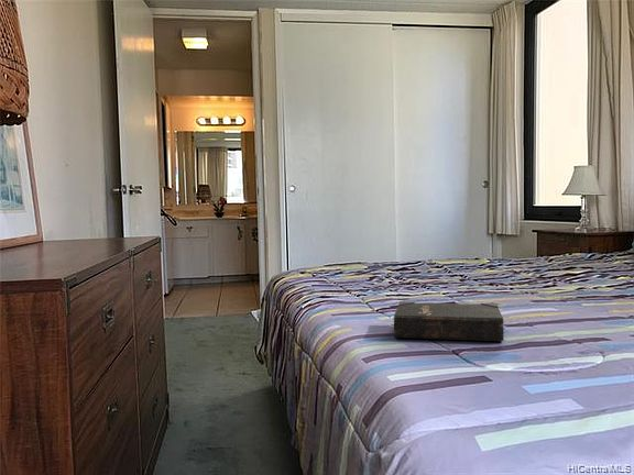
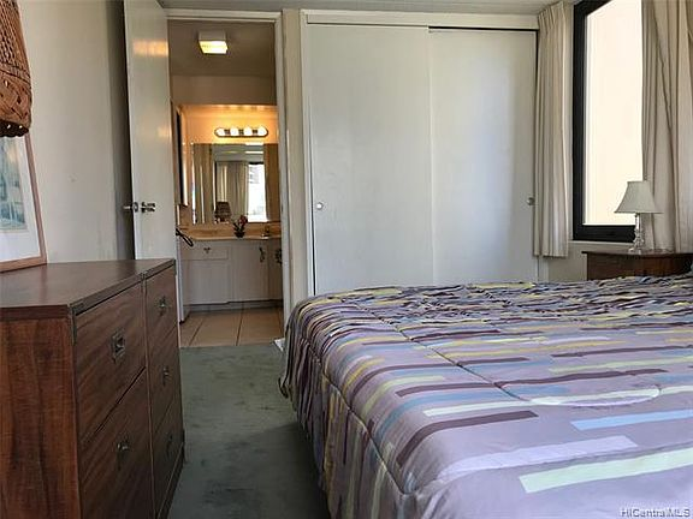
- hardback book (447, 320)
